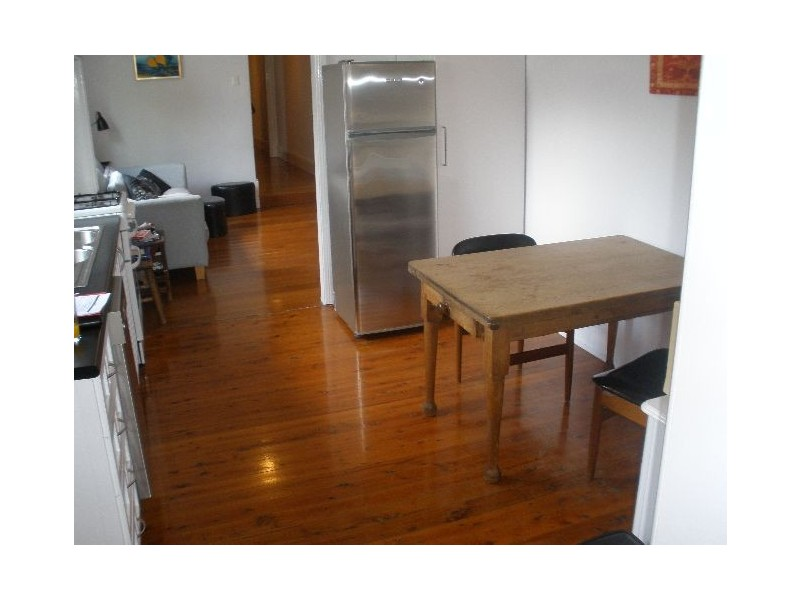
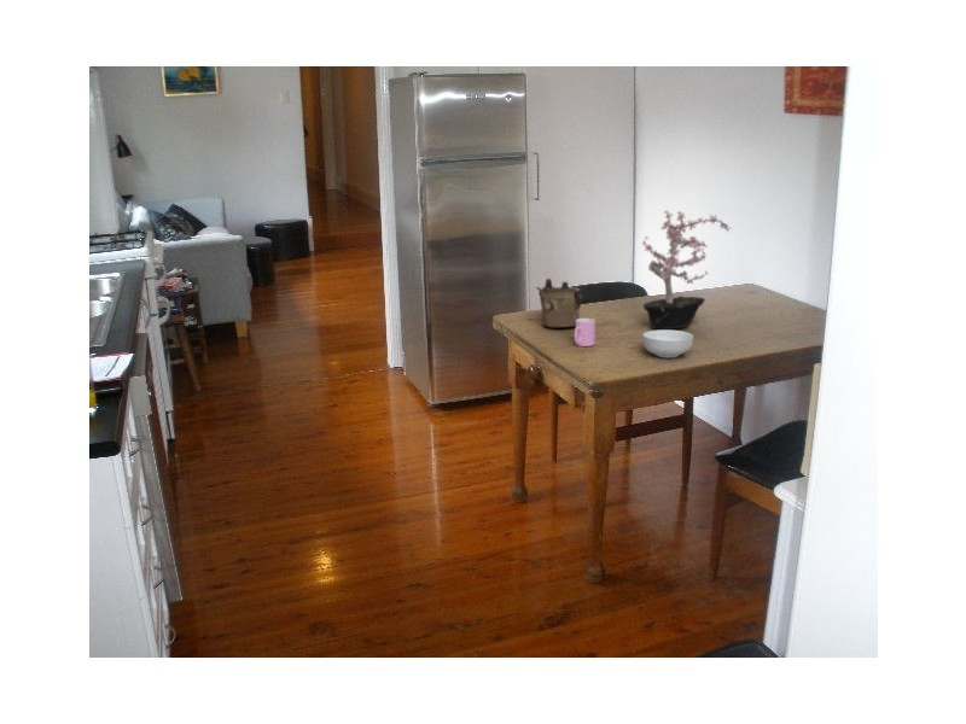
+ cup (582, 333)
+ potted plant (685, 264)
+ cereal bowl (667, 344)
+ teapot (558, 302)
